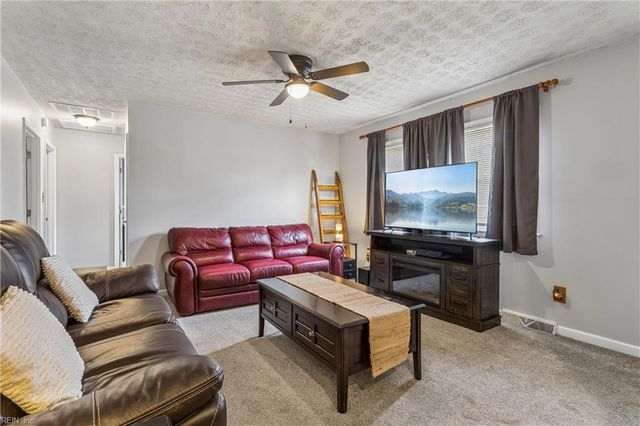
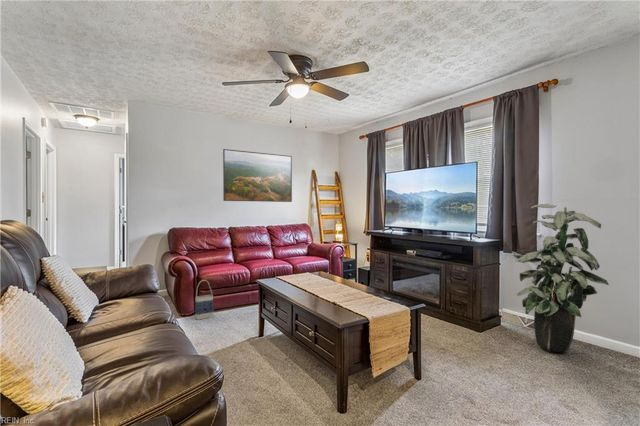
+ indoor plant (554, 275)
+ bag (204, 298)
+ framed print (259, 177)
